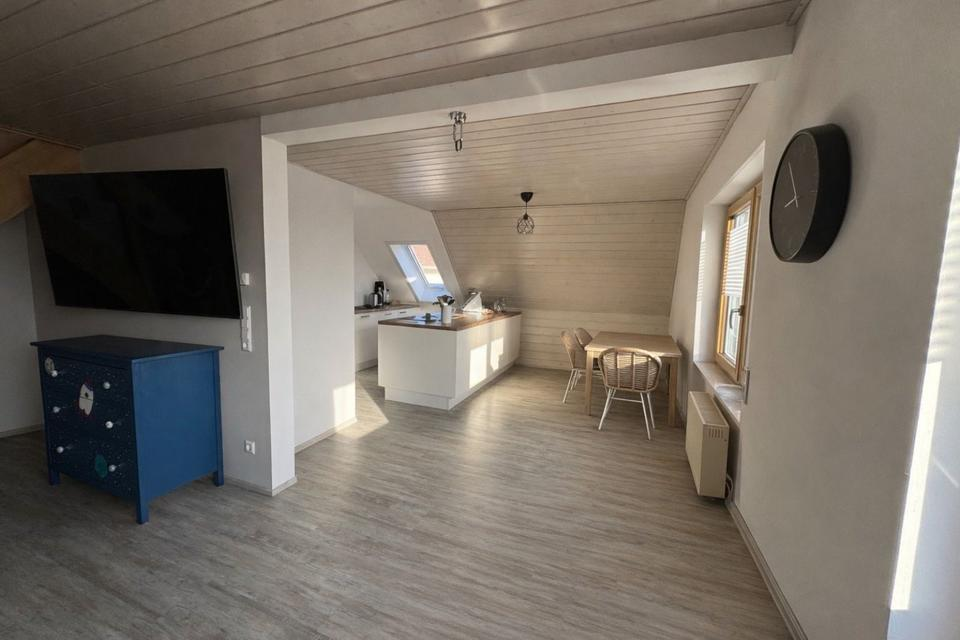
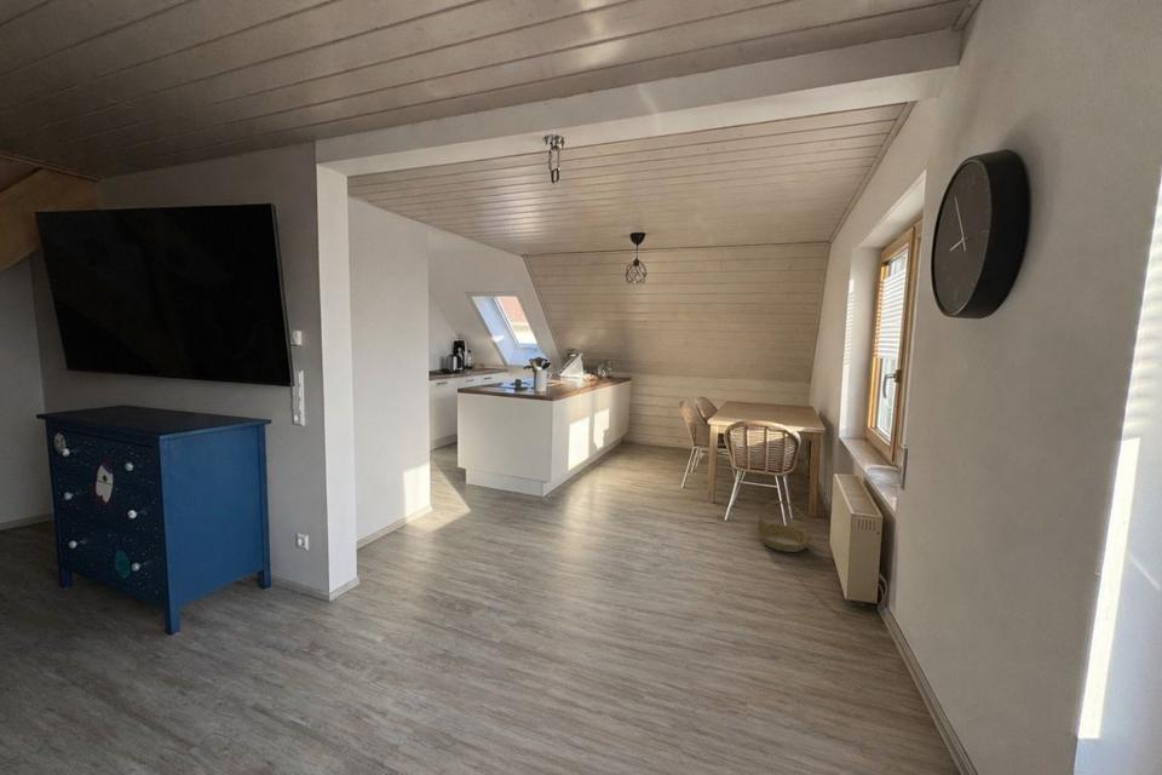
+ basket (782, 524)
